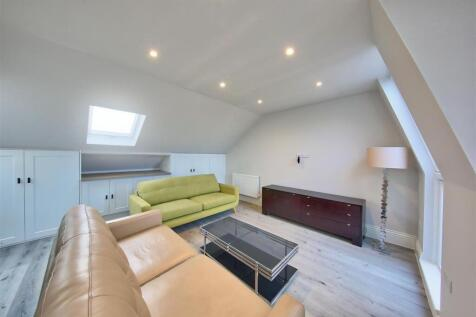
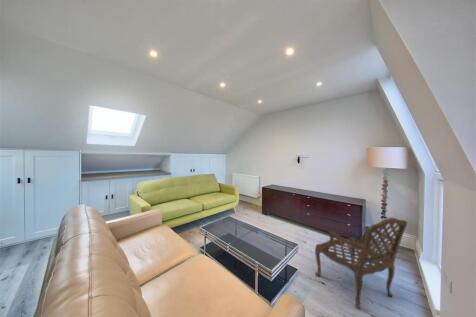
+ armchair (357, 247)
